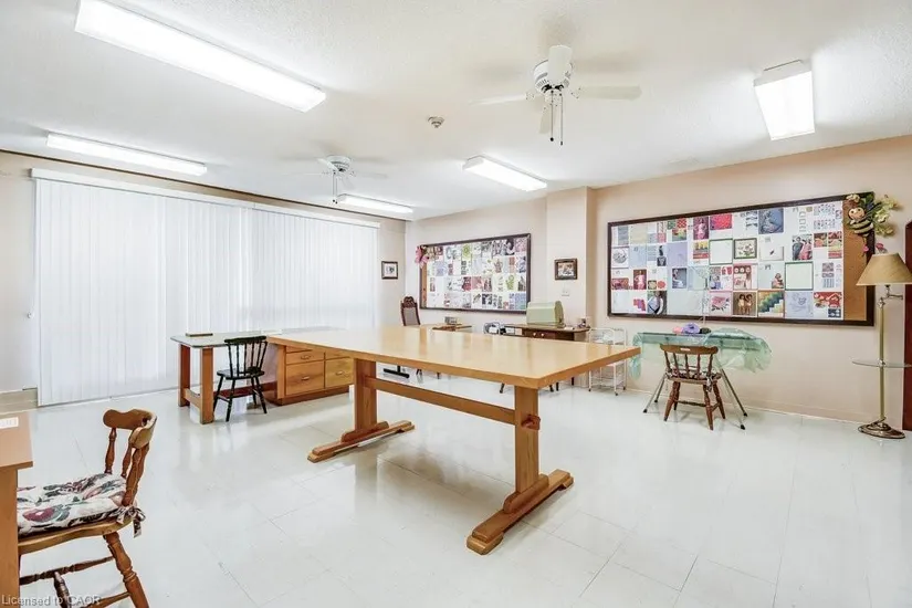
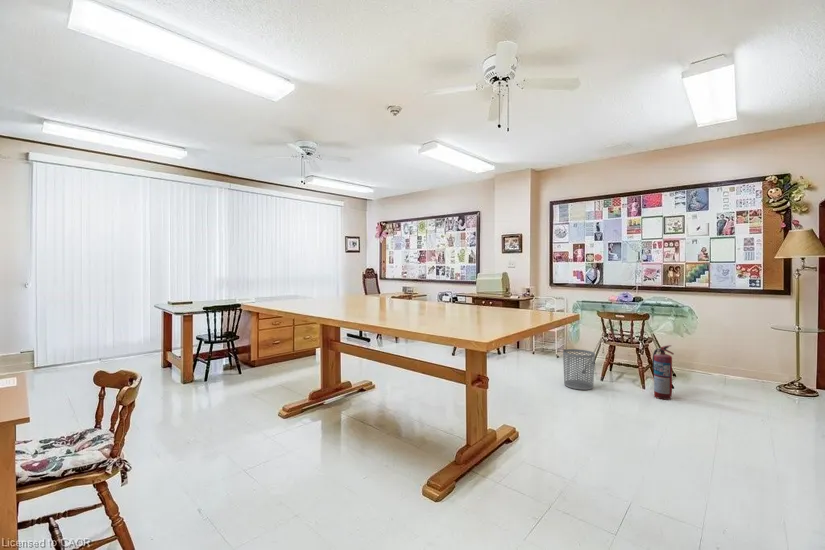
+ fire extinguisher (662, 370)
+ waste bin (578, 369)
